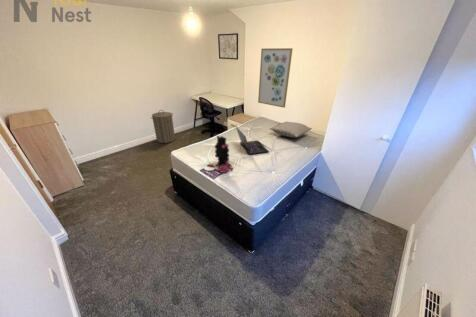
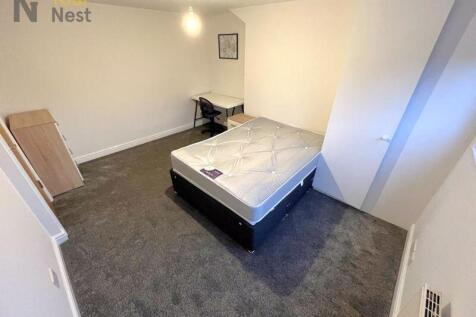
- pillow (290, 129)
- teddy bear (222, 151)
- wall art (273, 78)
- laptop (251, 141)
- laundry hamper (163, 125)
